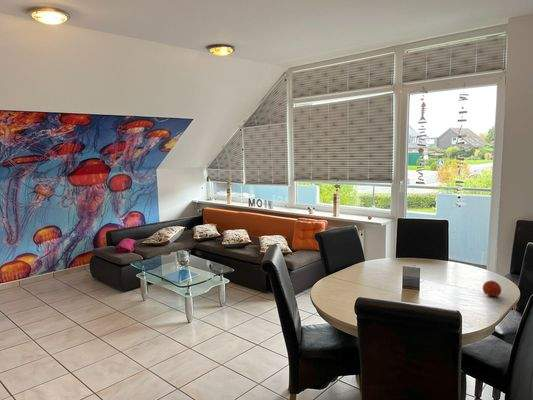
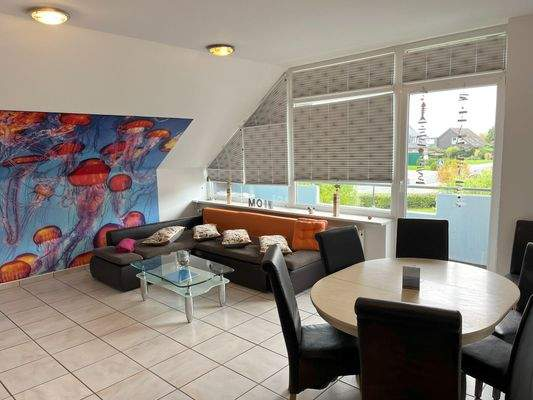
- fruit (491, 288)
